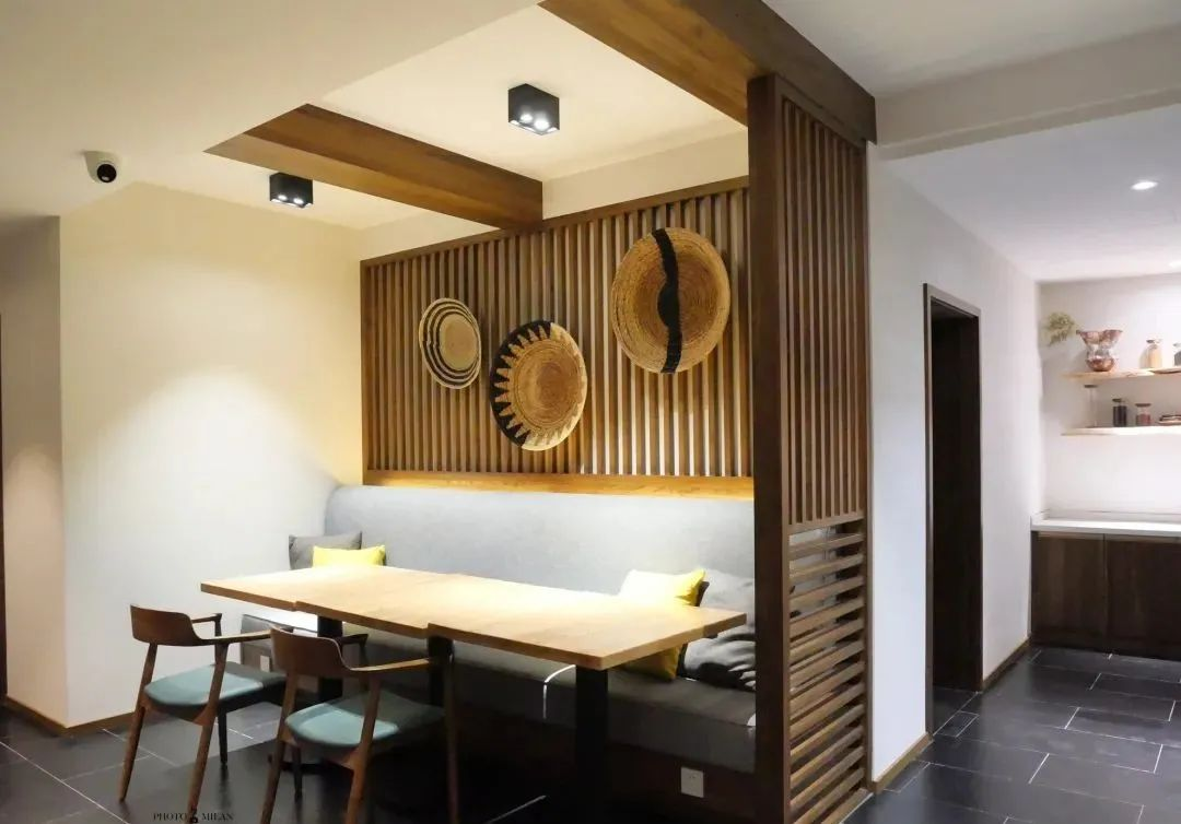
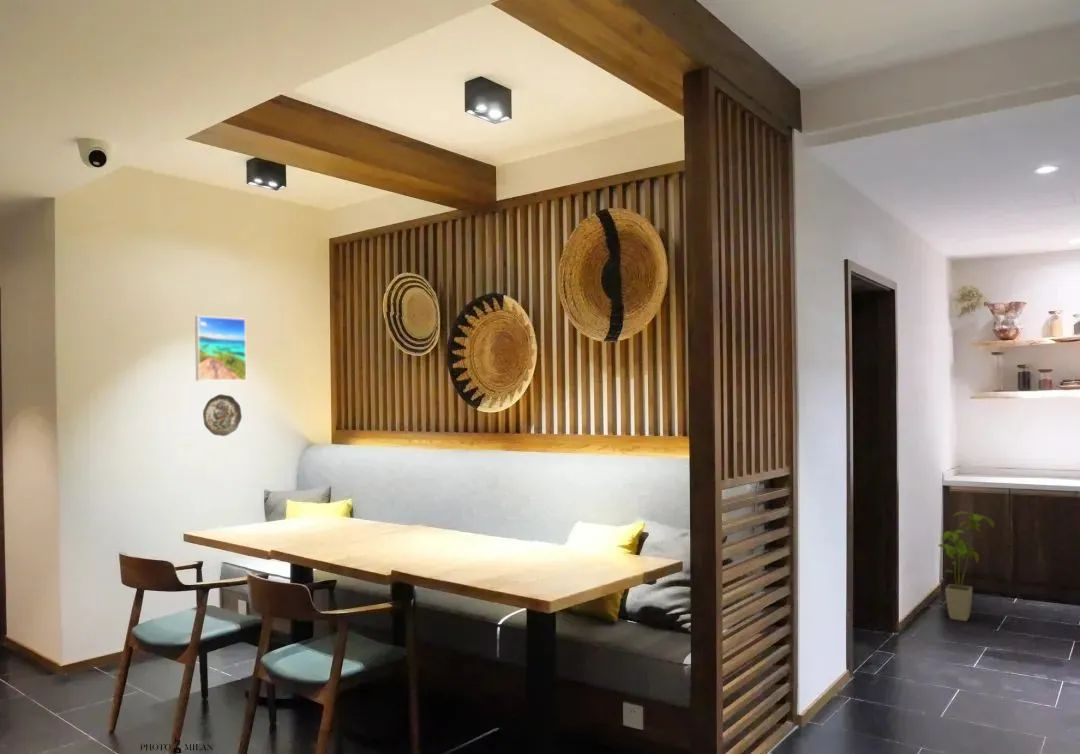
+ decorative plate (221, 415)
+ house plant (965, 564)
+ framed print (221, 348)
